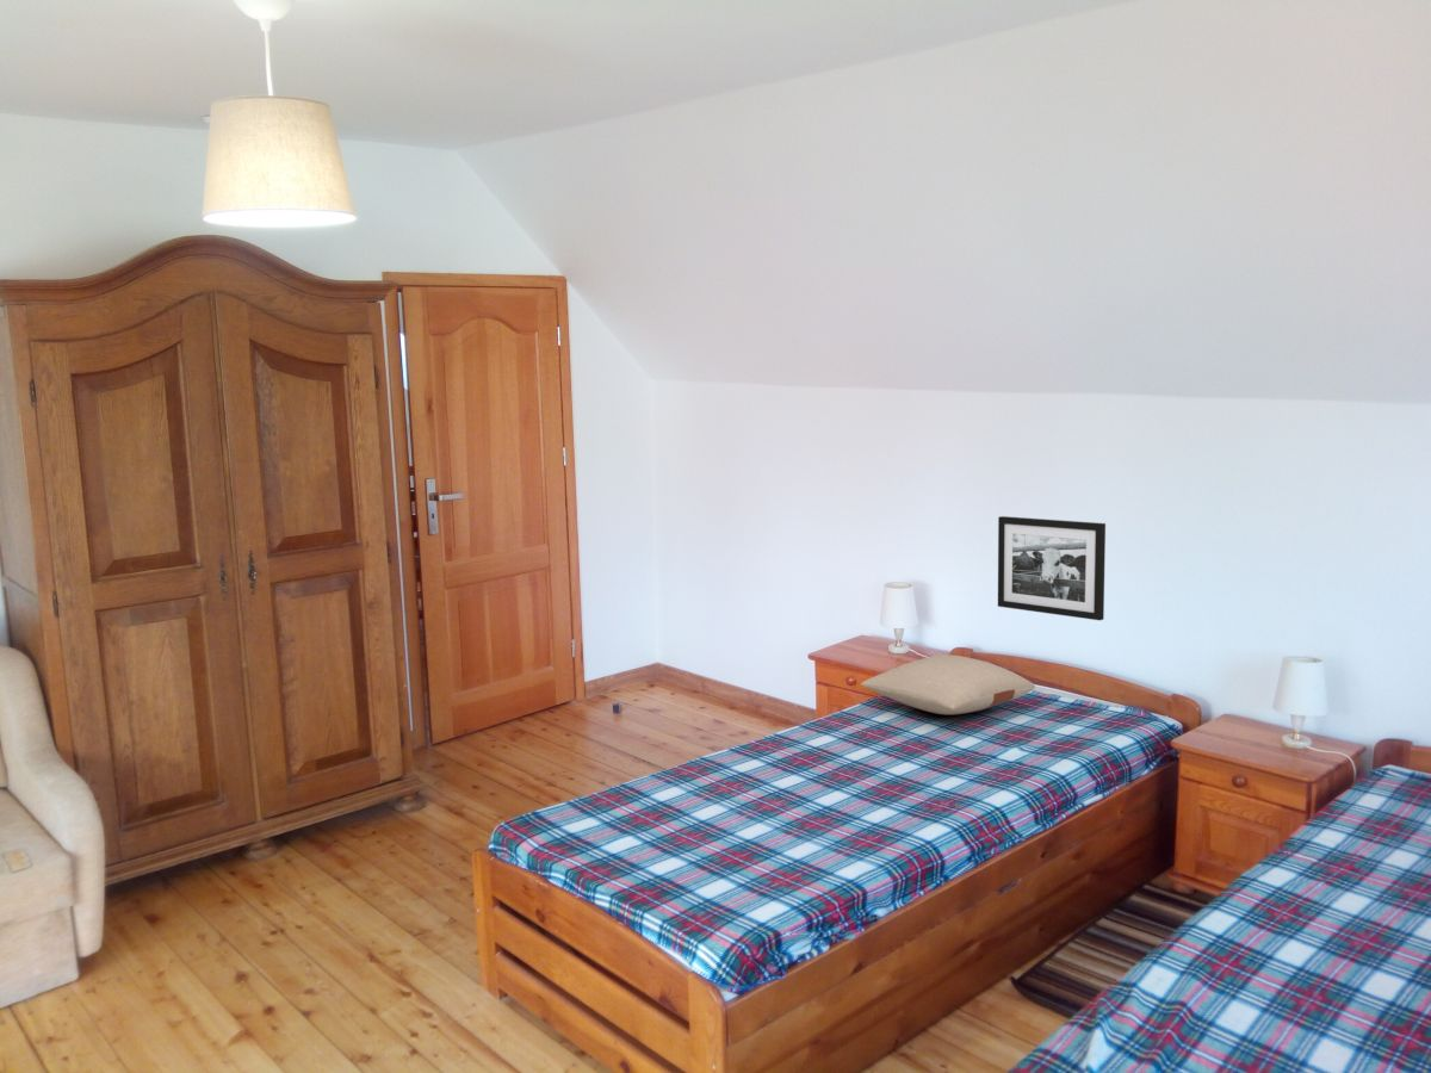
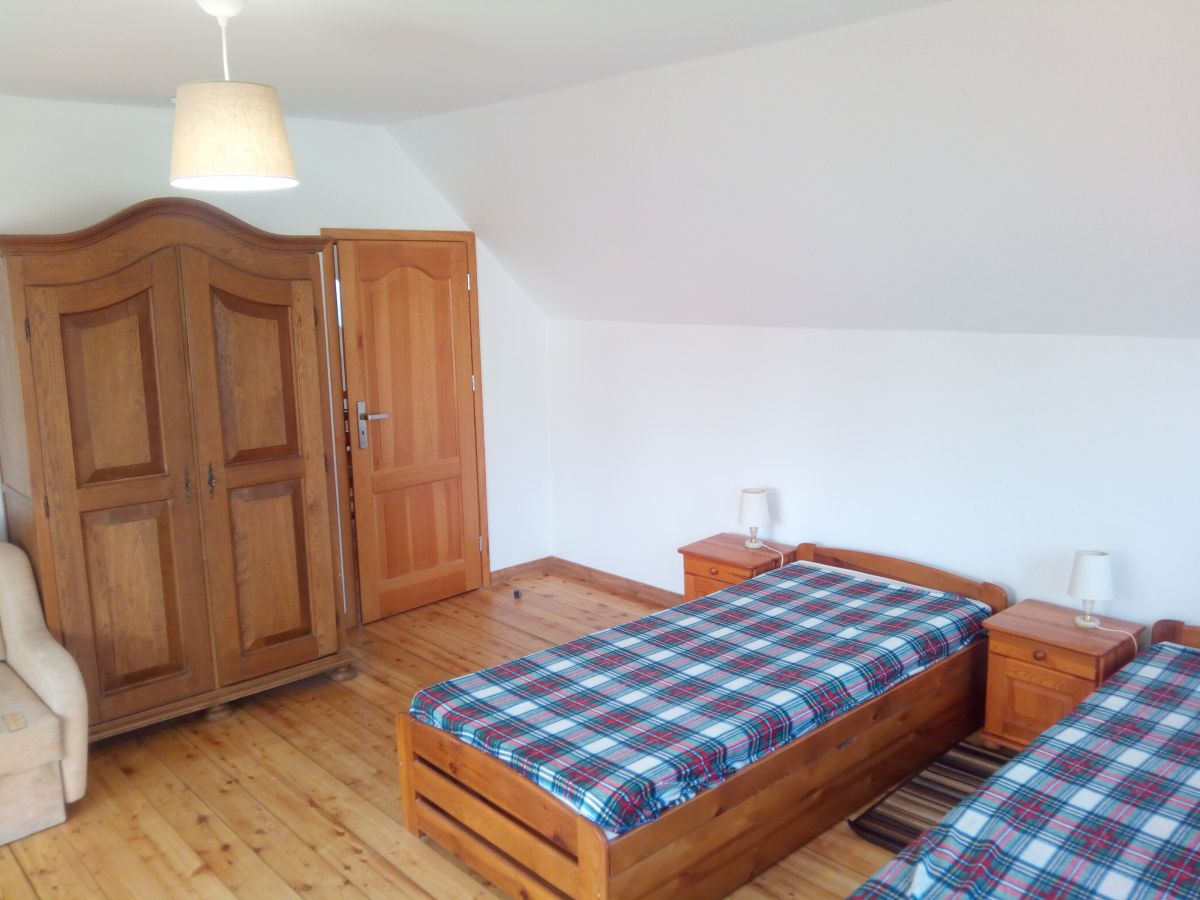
- pillow (946, 684)
- picture frame (1049, 566)
